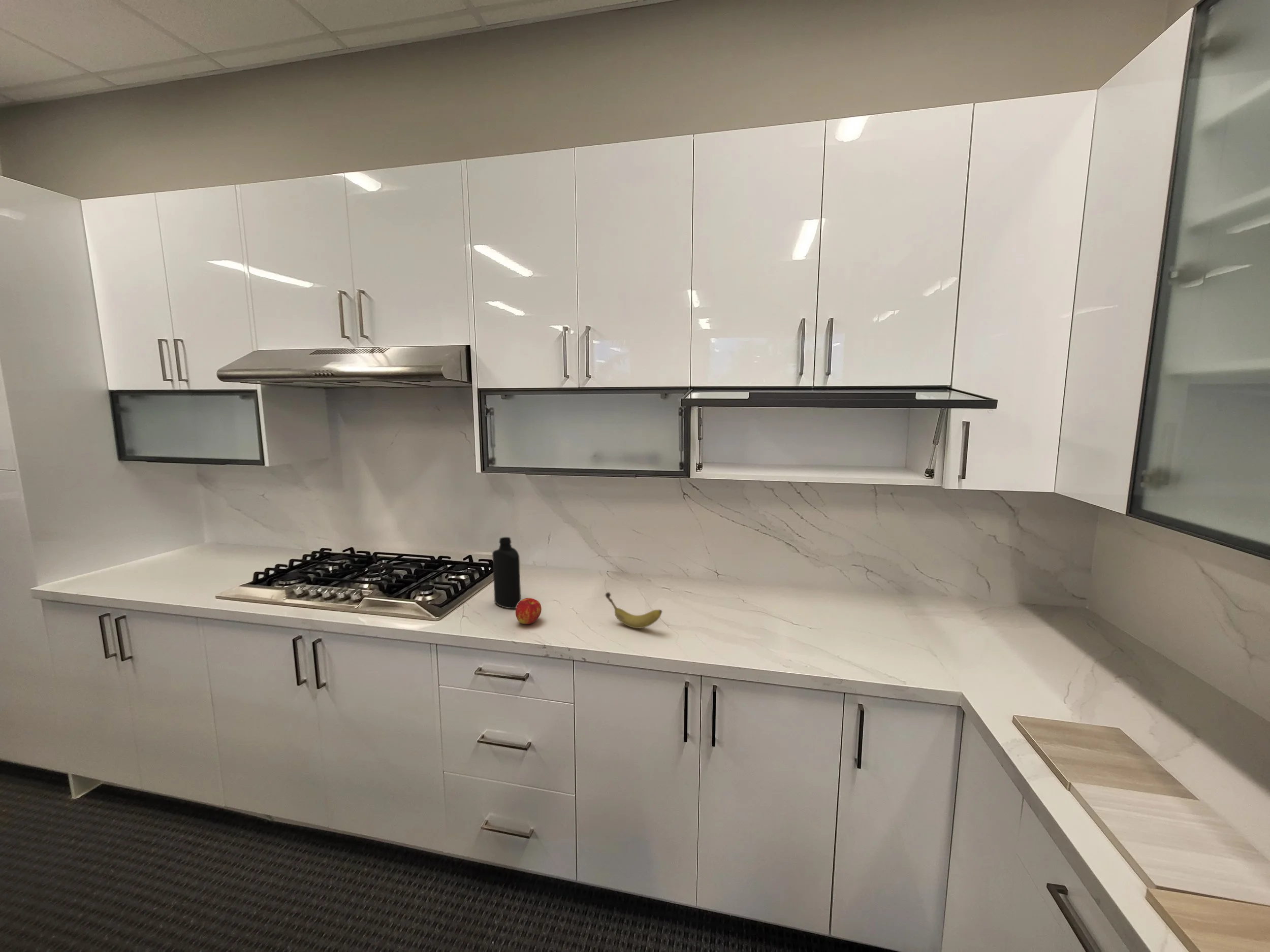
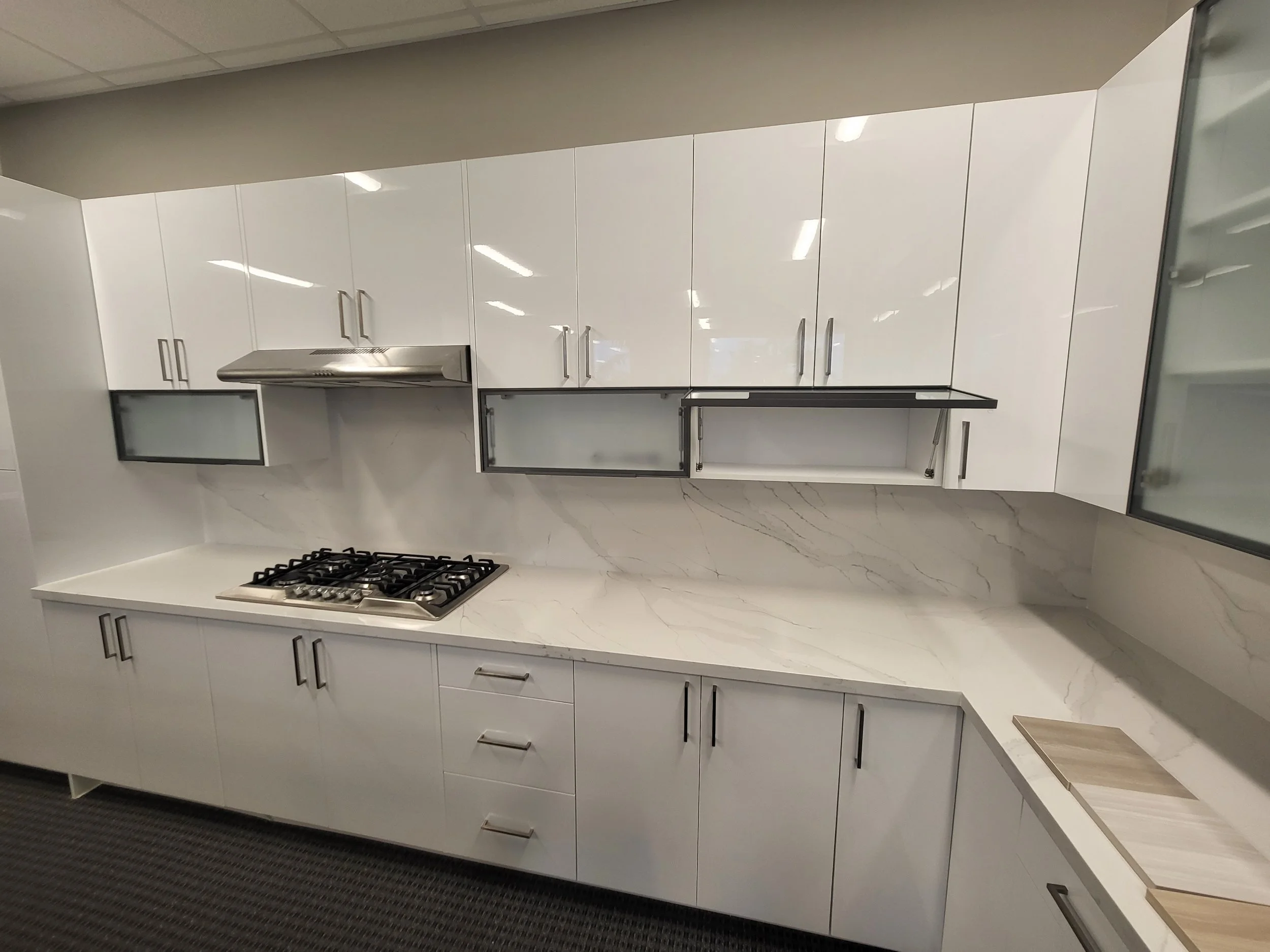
- bottle (506, 572)
- apple (528, 611)
- fruit (632, 614)
